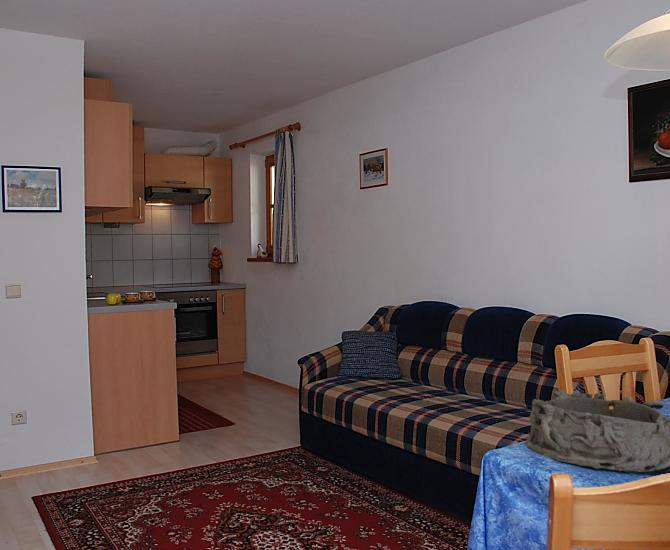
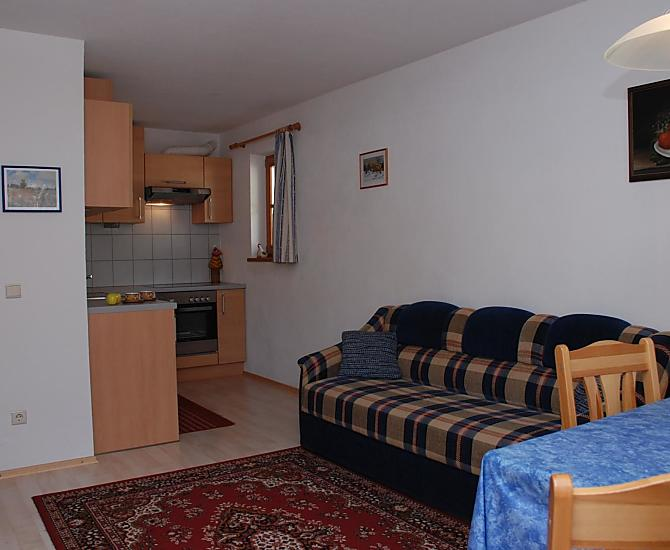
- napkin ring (599, 425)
